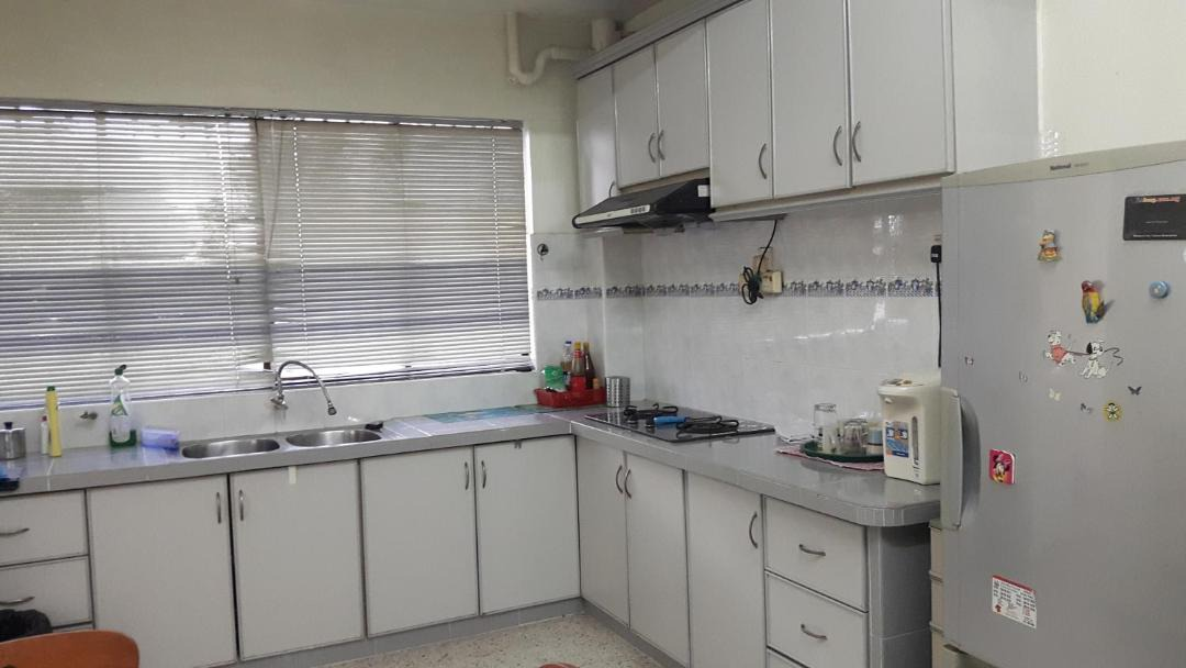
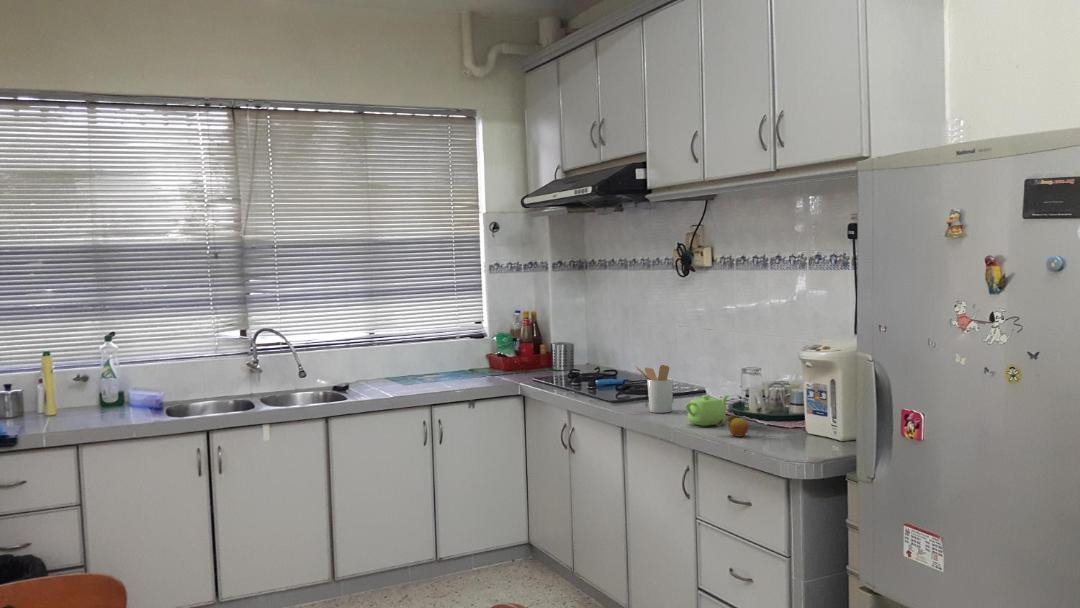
+ fruit (732, 423)
+ utensil holder (653, 387)
+ teapot (708, 409)
